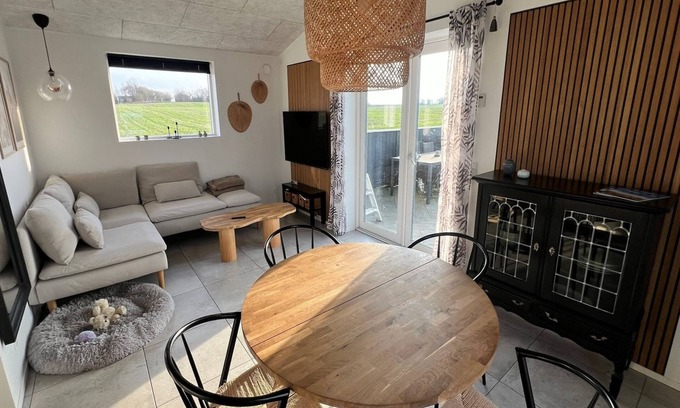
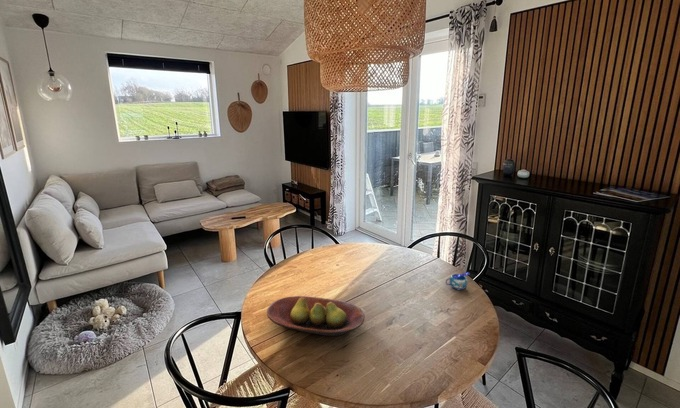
+ fruit bowl (315, 313)
+ mug (458, 280)
